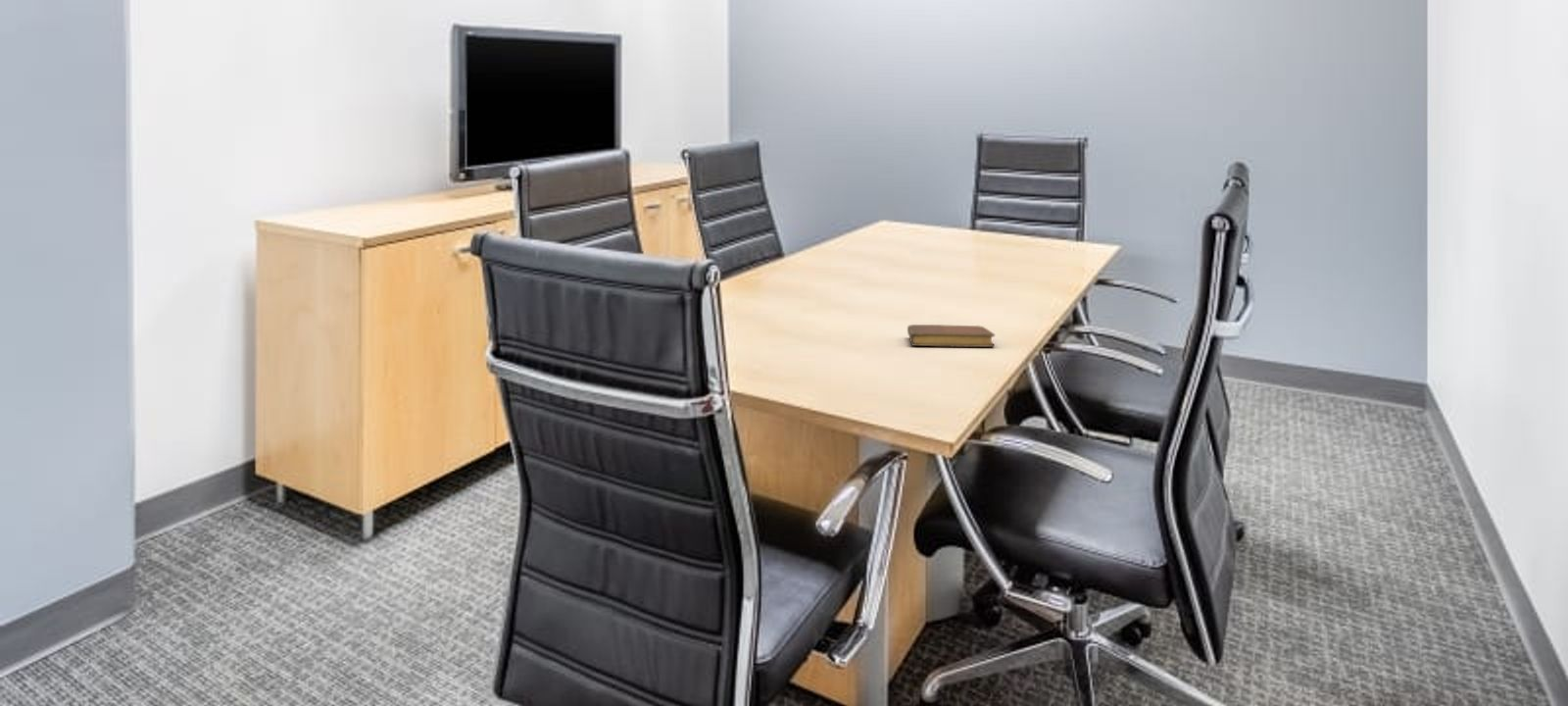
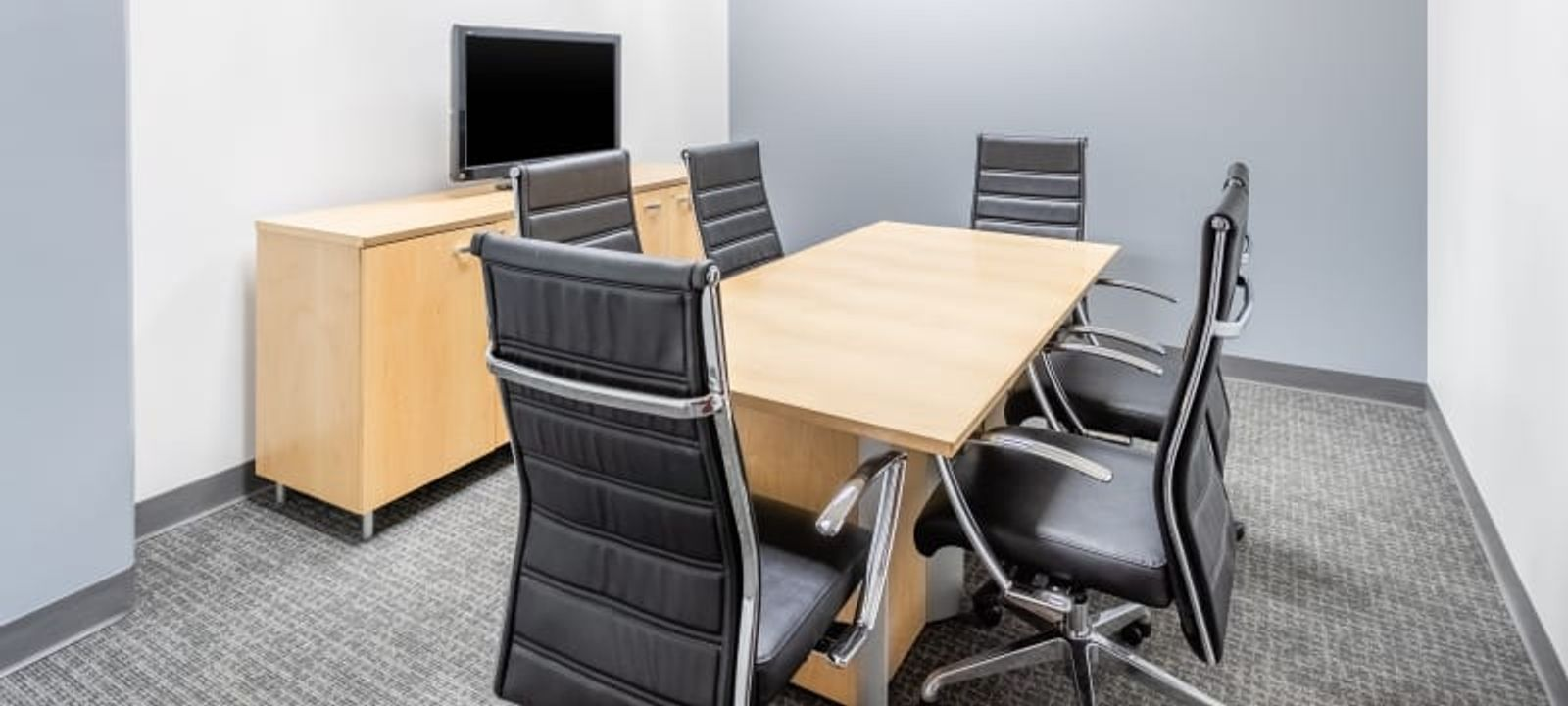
- notebook (948, 334)
